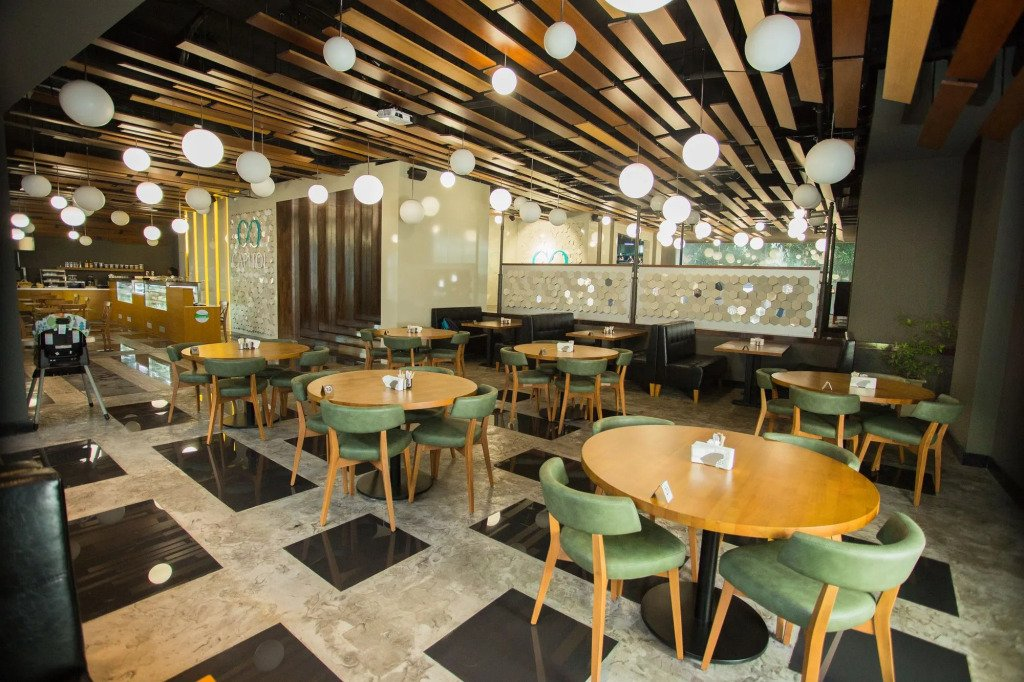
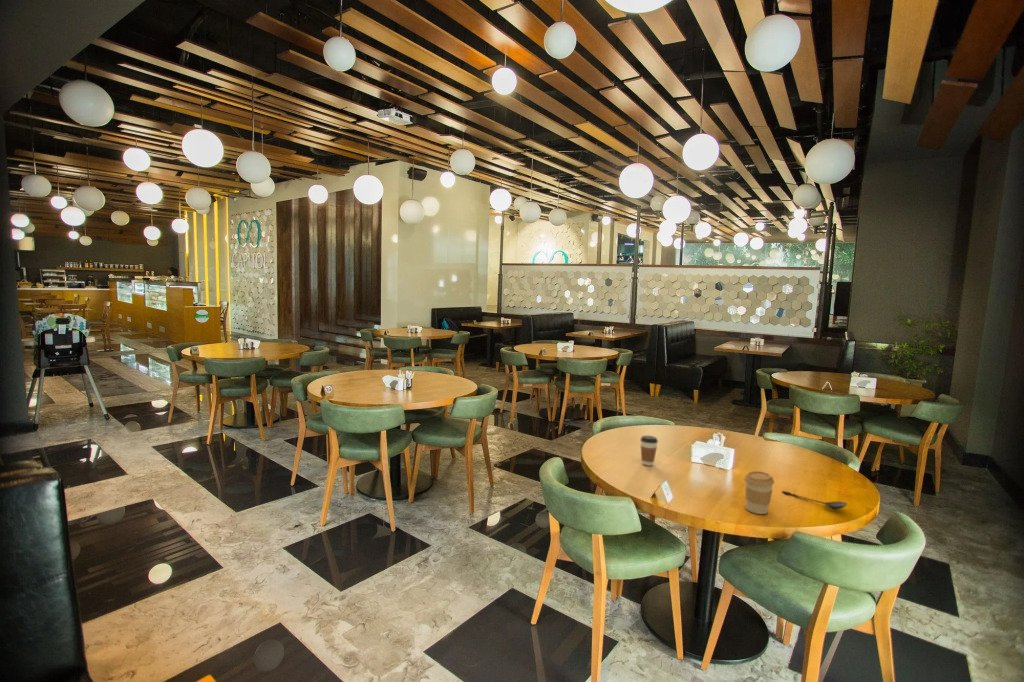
+ coffee cup (758, 491)
+ coffee cup (648, 450)
+ spoon (812, 500)
